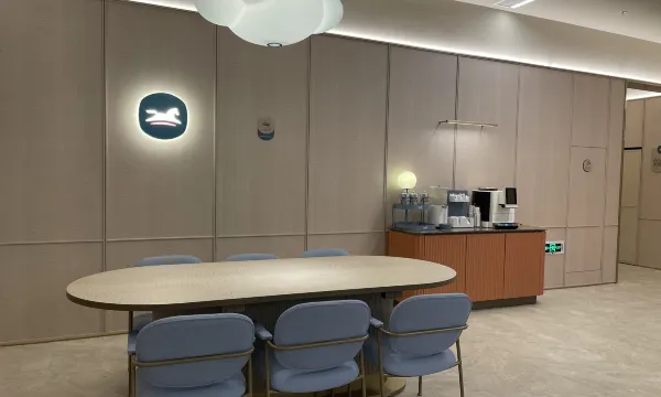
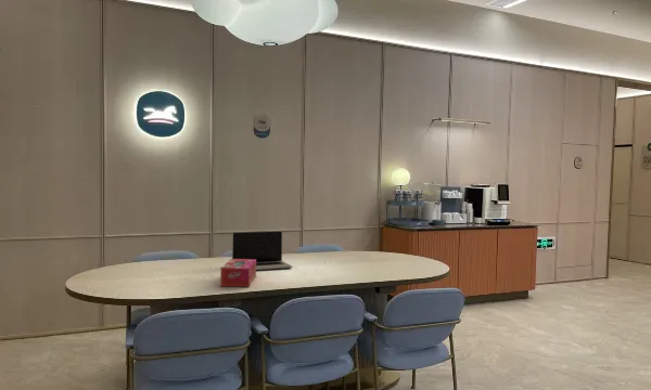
+ laptop (261, 249)
+ tissue box (239, 272)
